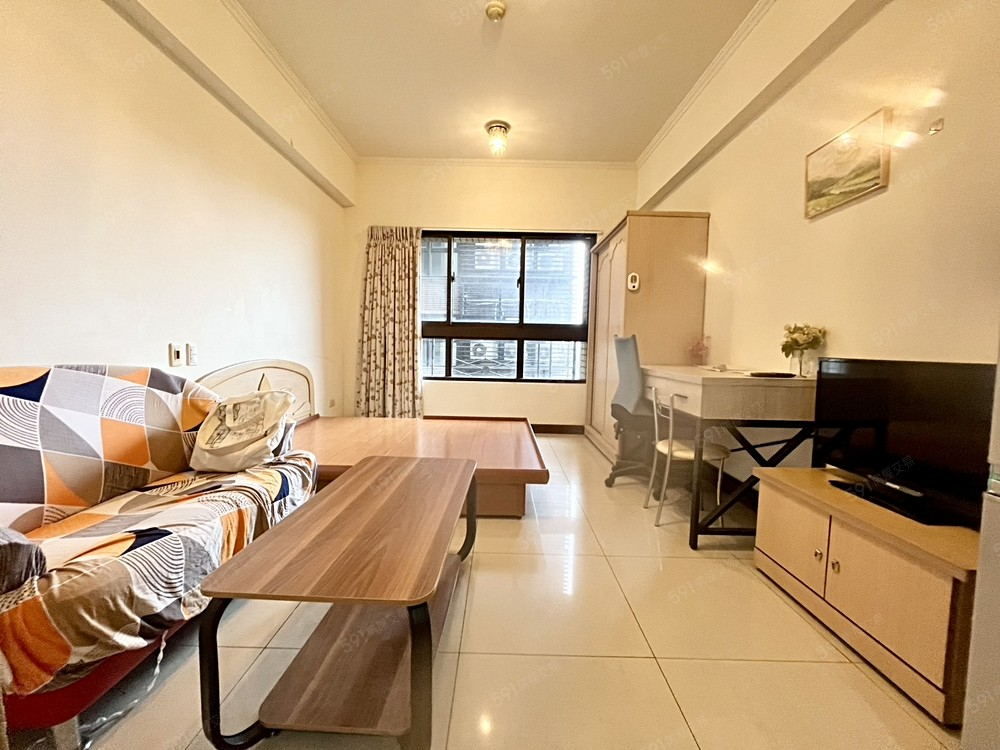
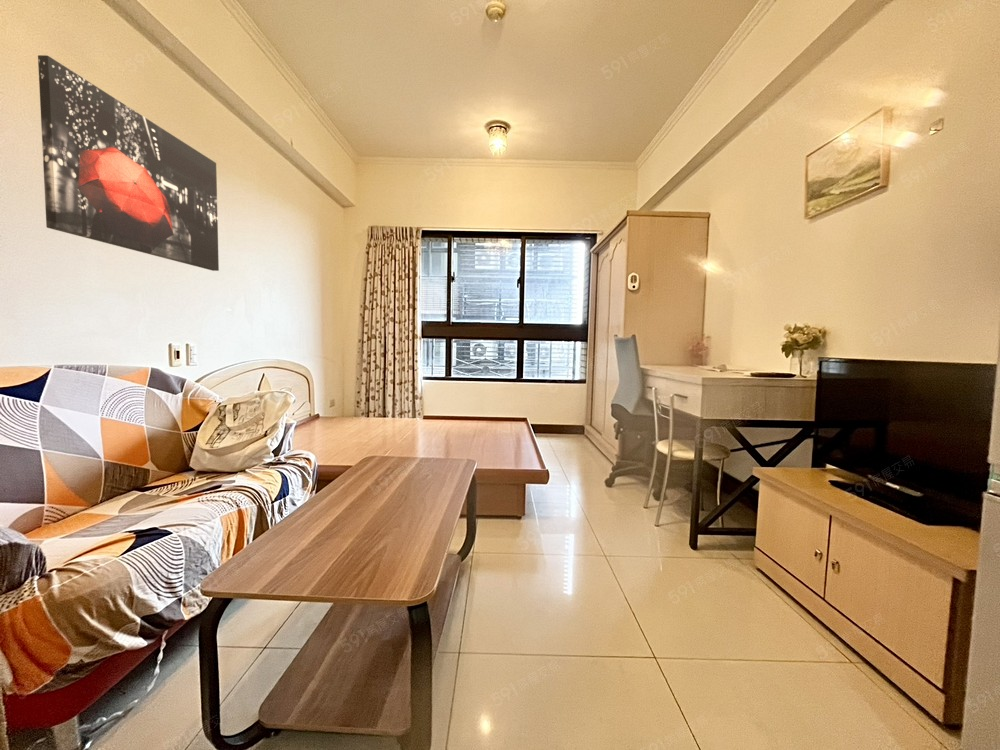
+ wall art (149, 188)
